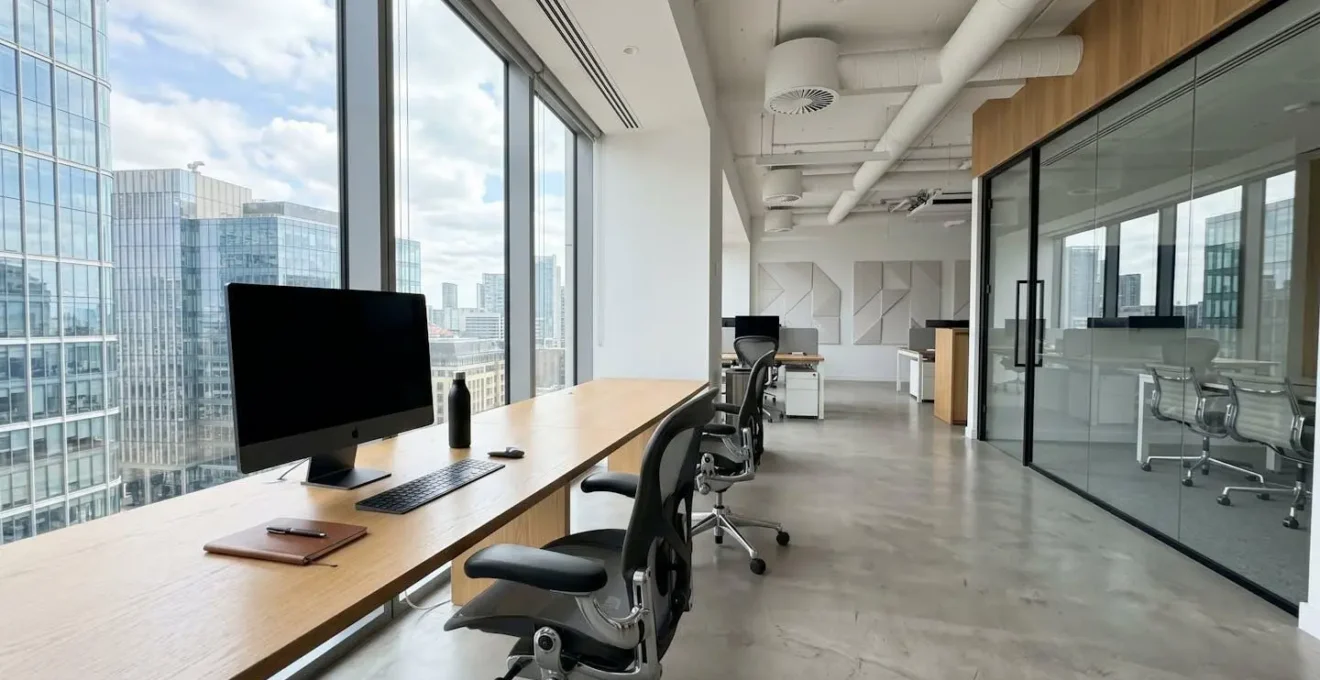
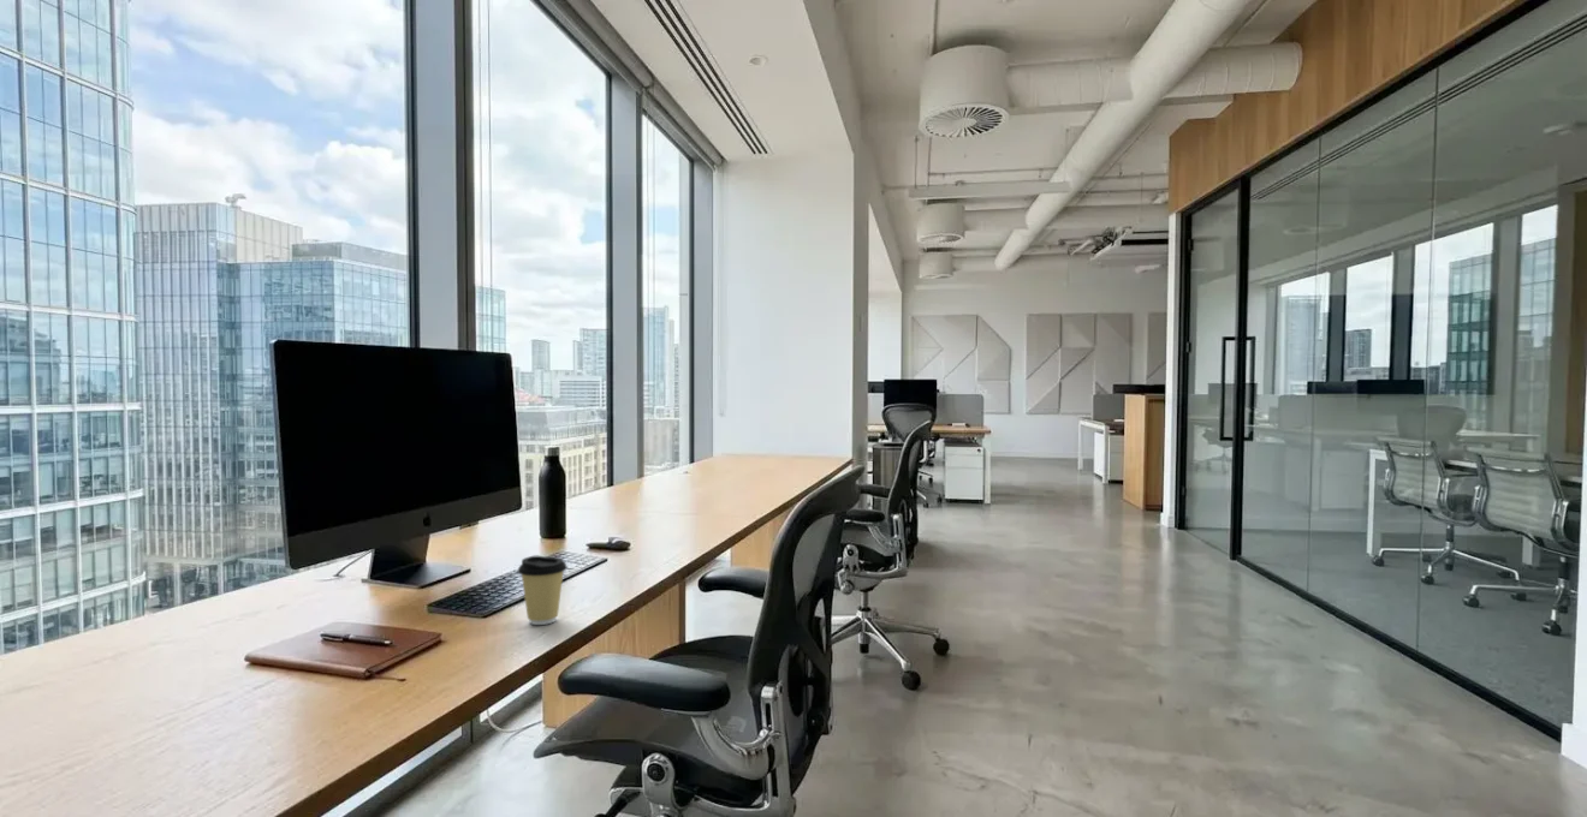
+ coffee cup (542, 590)
